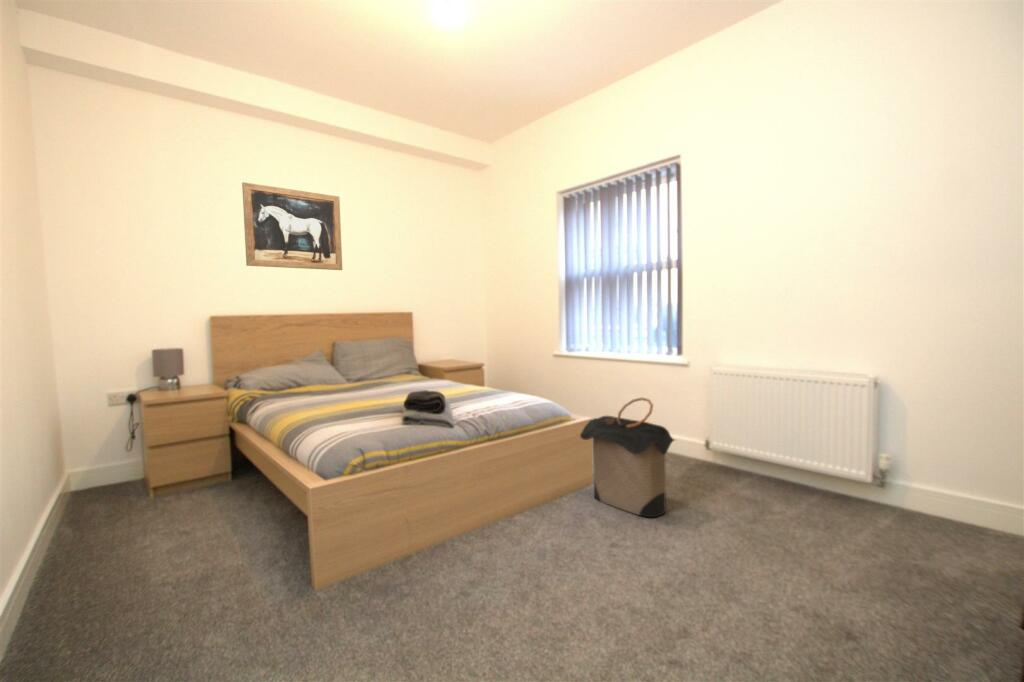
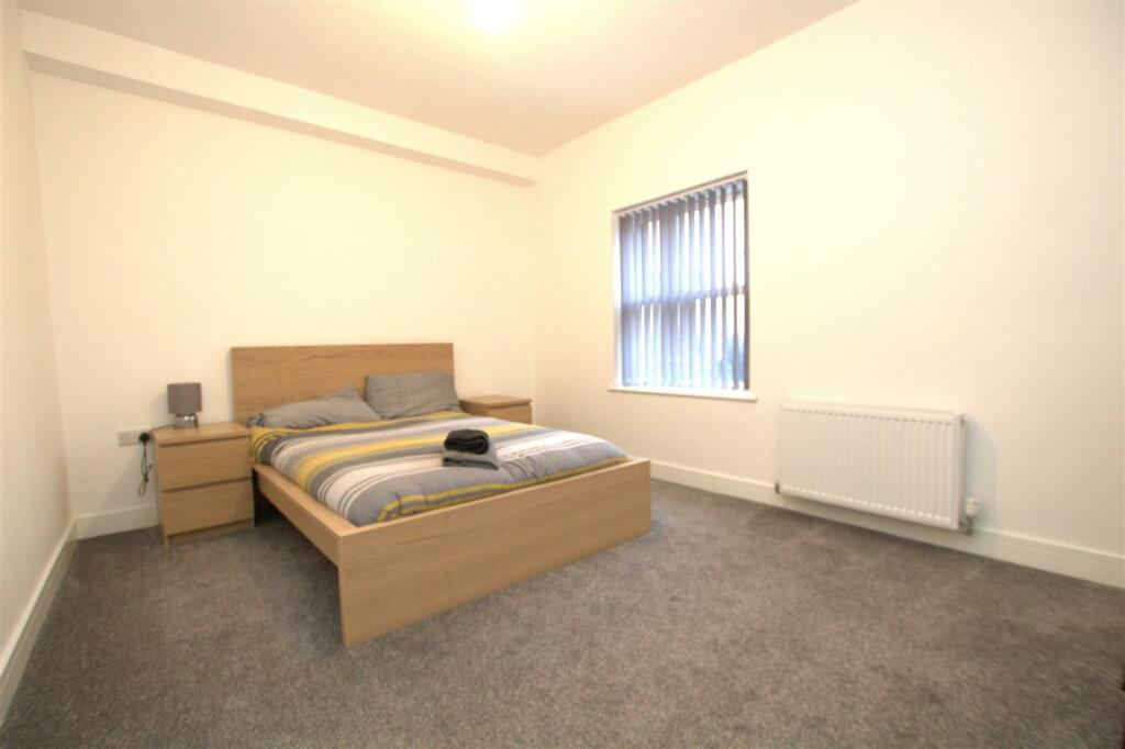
- laundry hamper (625, 451)
- wall art (295, 229)
